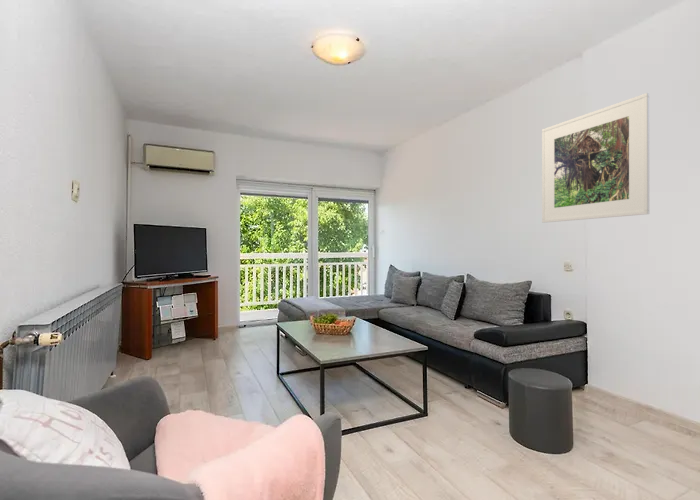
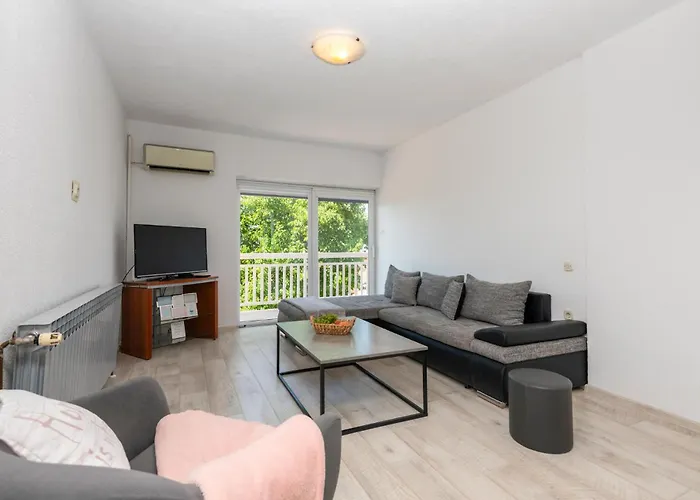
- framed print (588, 166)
